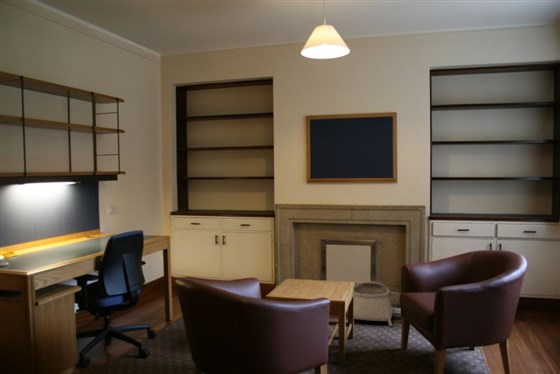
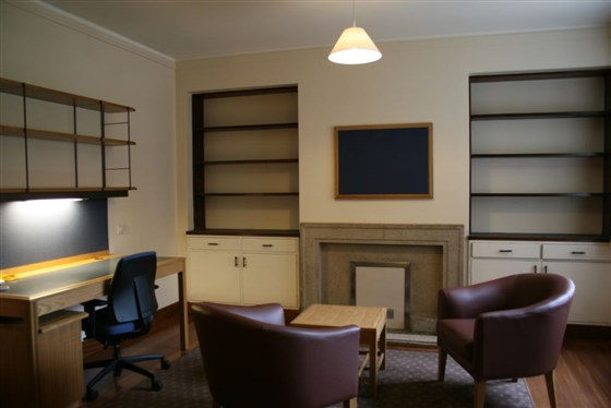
- basket (370, 299)
